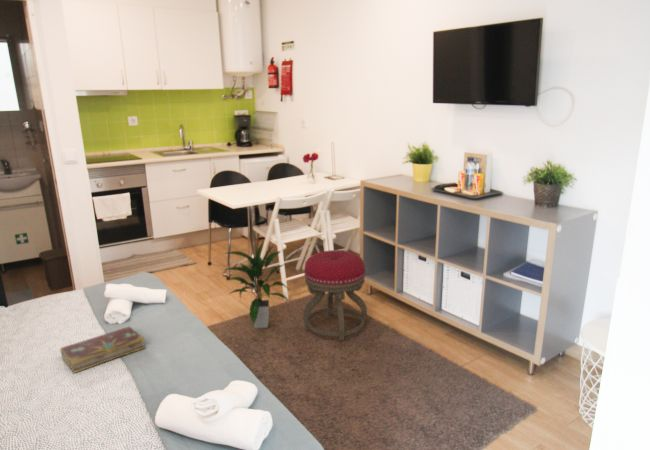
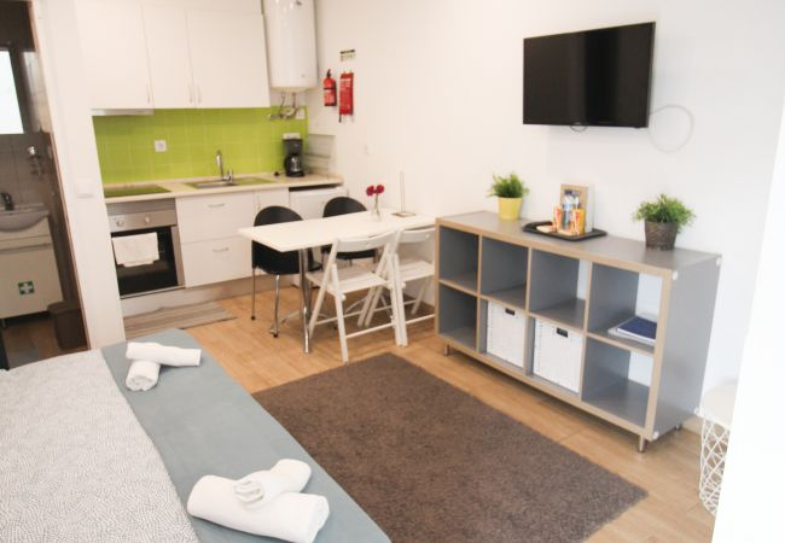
- indoor plant (257, 285)
- stool (335, 292)
- book (103, 346)
